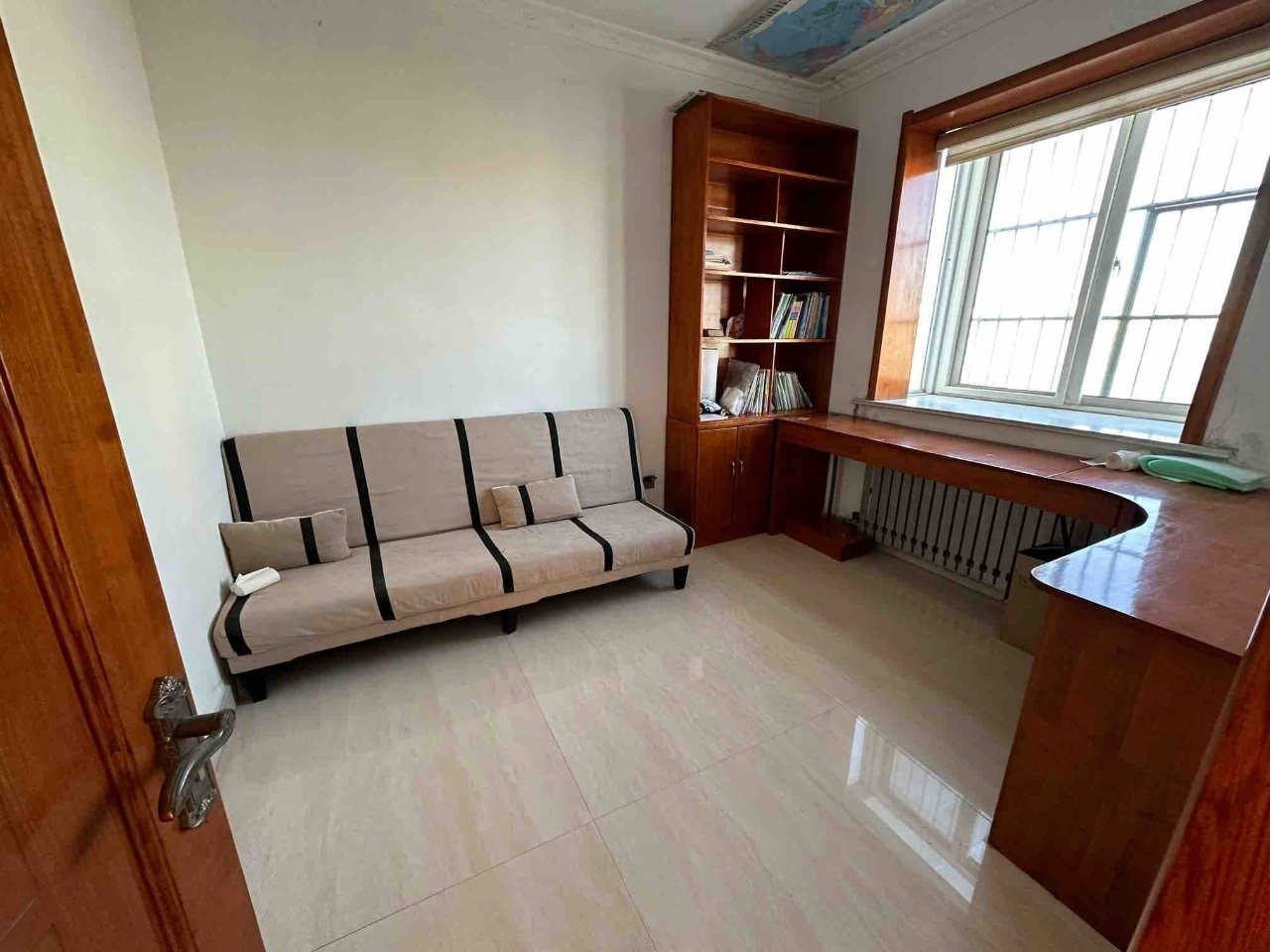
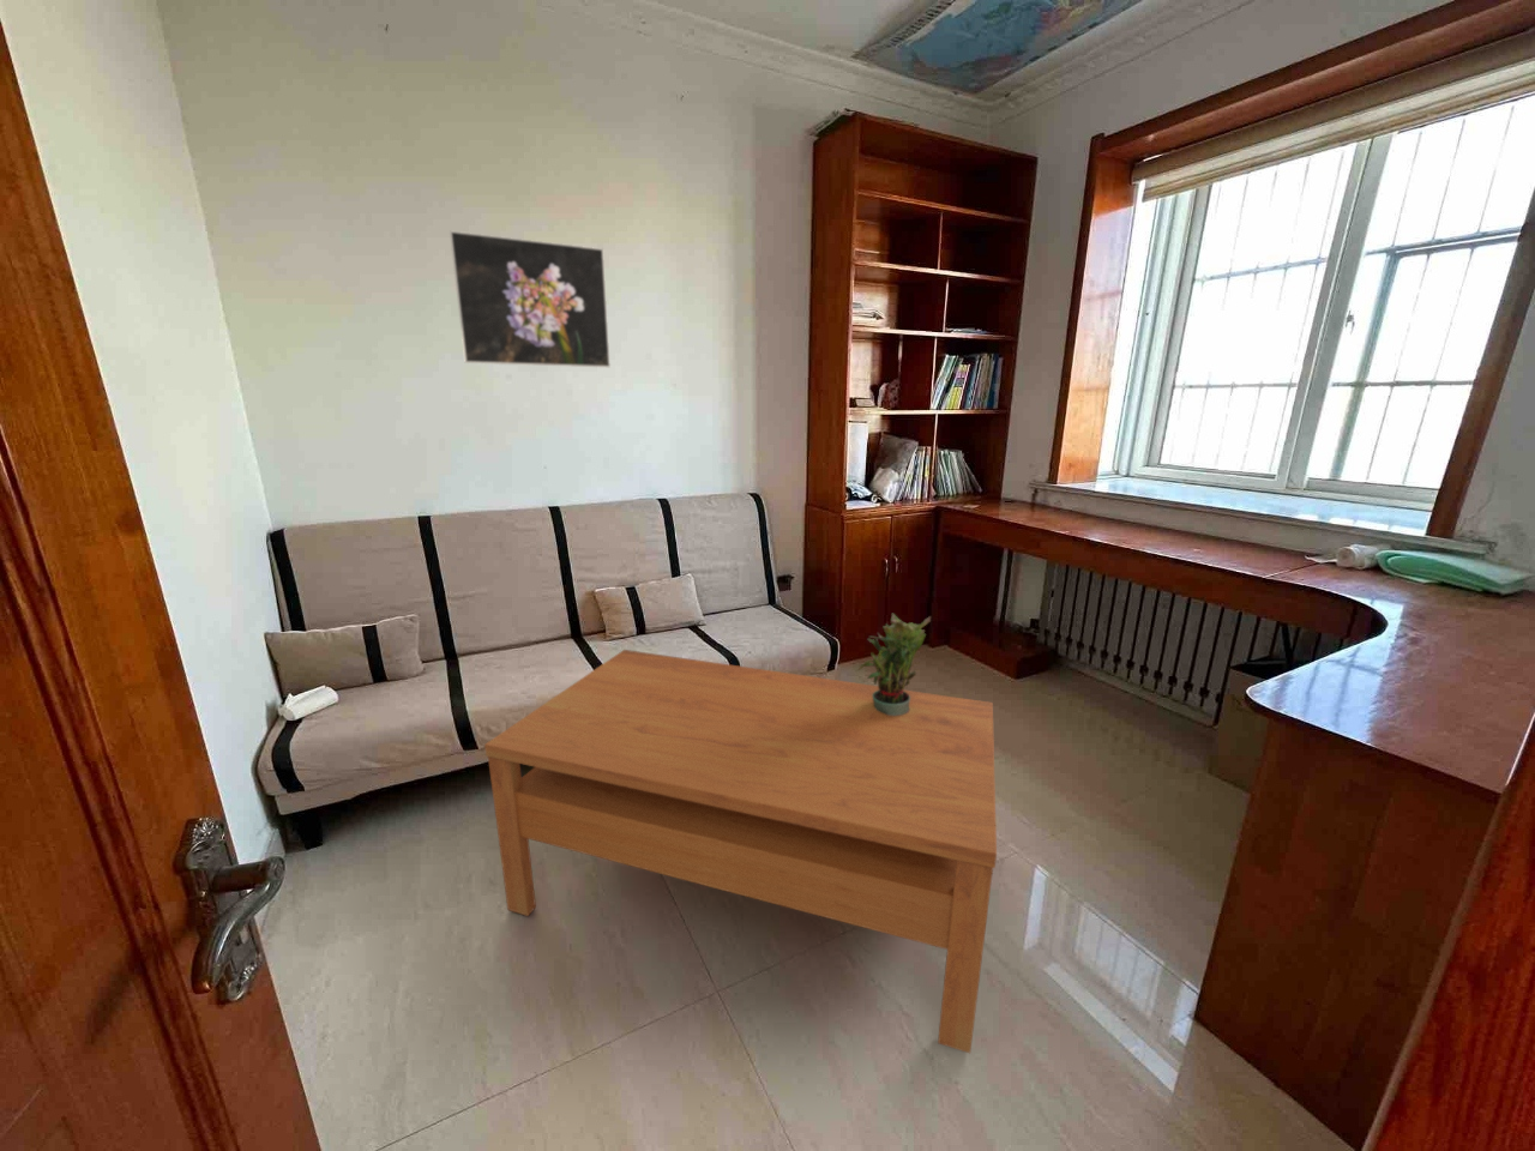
+ coffee table (755, 803)
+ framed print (535, 305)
+ potted plant (891, 659)
